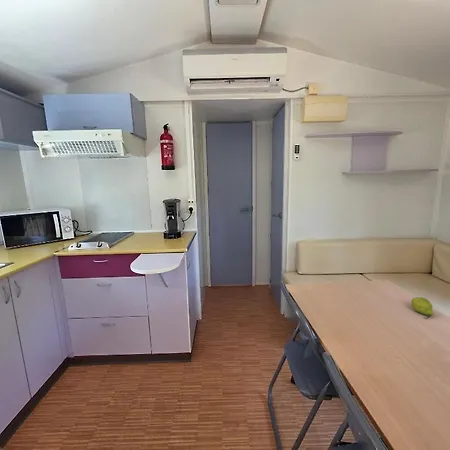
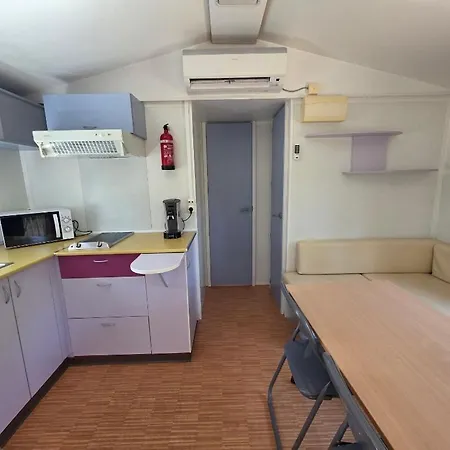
- fruit (423, 306)
